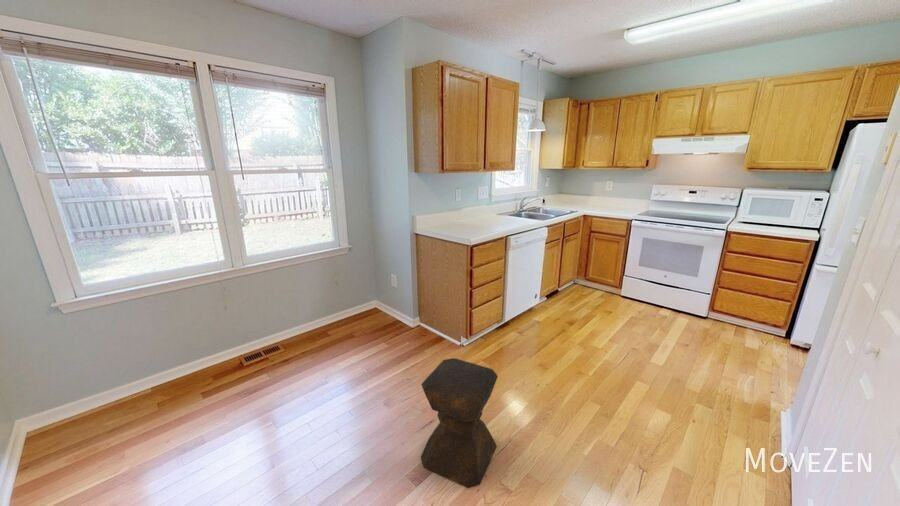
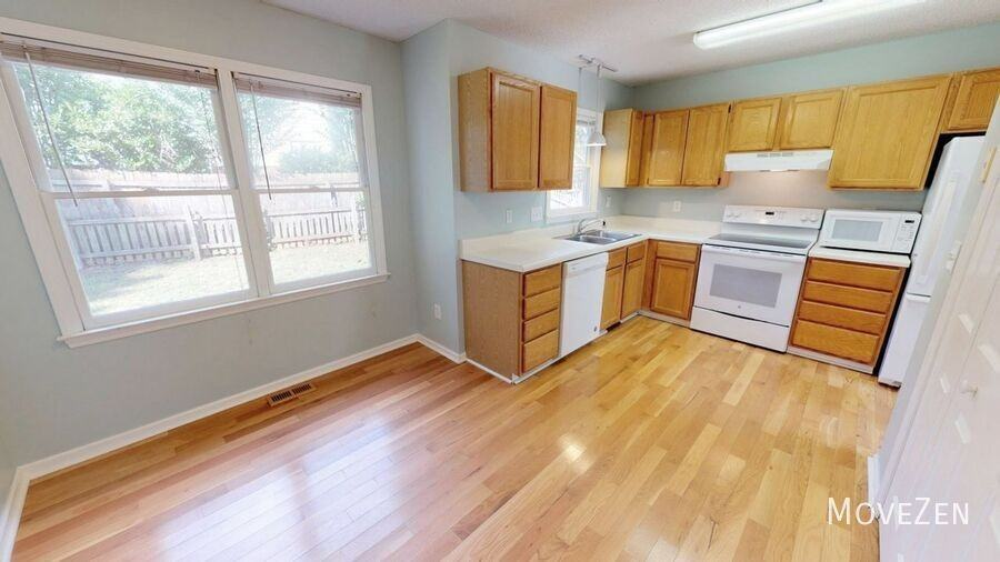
- stool (459, 415)
